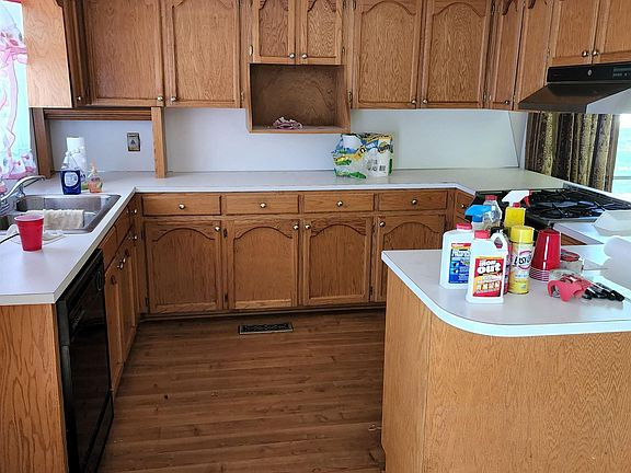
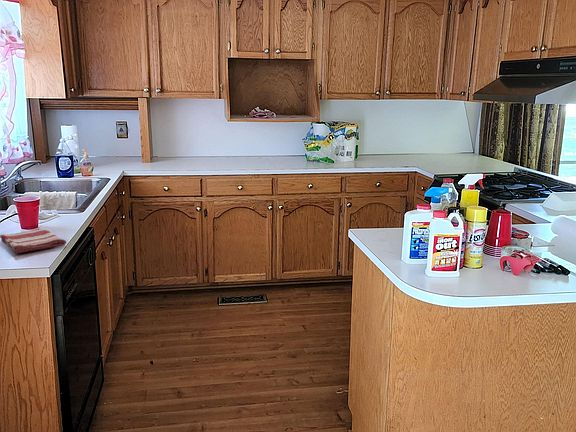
+ dish towel (32, 239)
